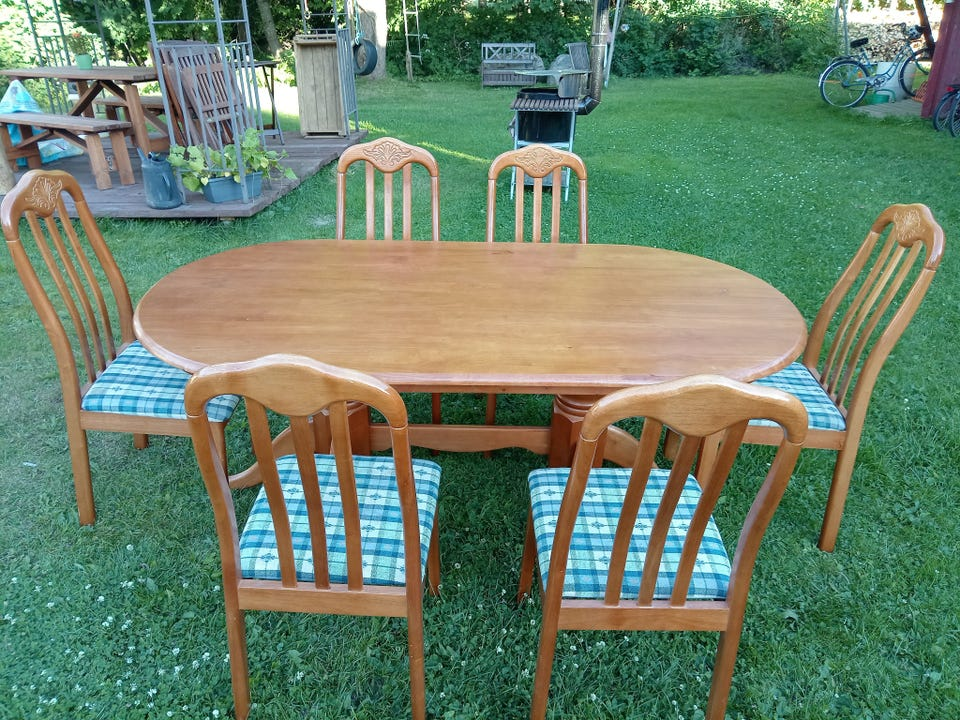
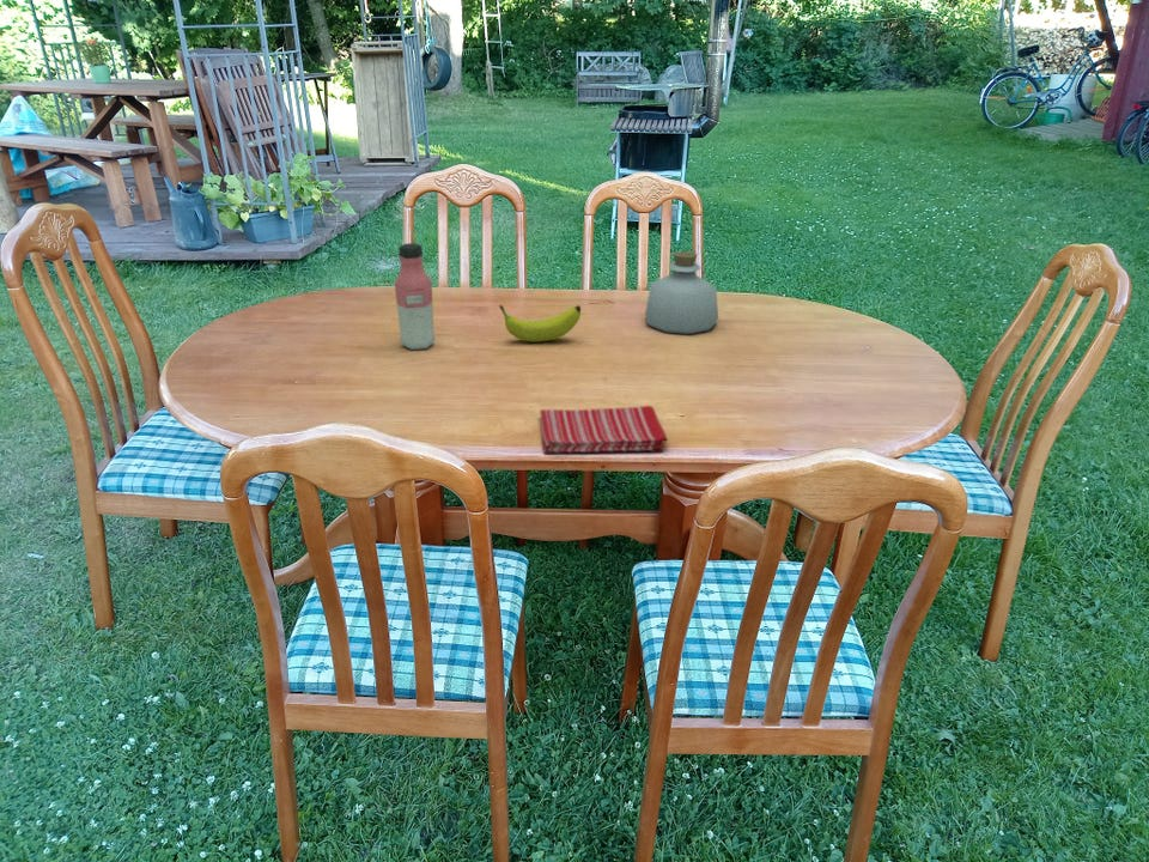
+ dish towel (601, 426)
+ water bottle (414, 296)
+ fruit (540, 322)
+ bottle (683, 289)
